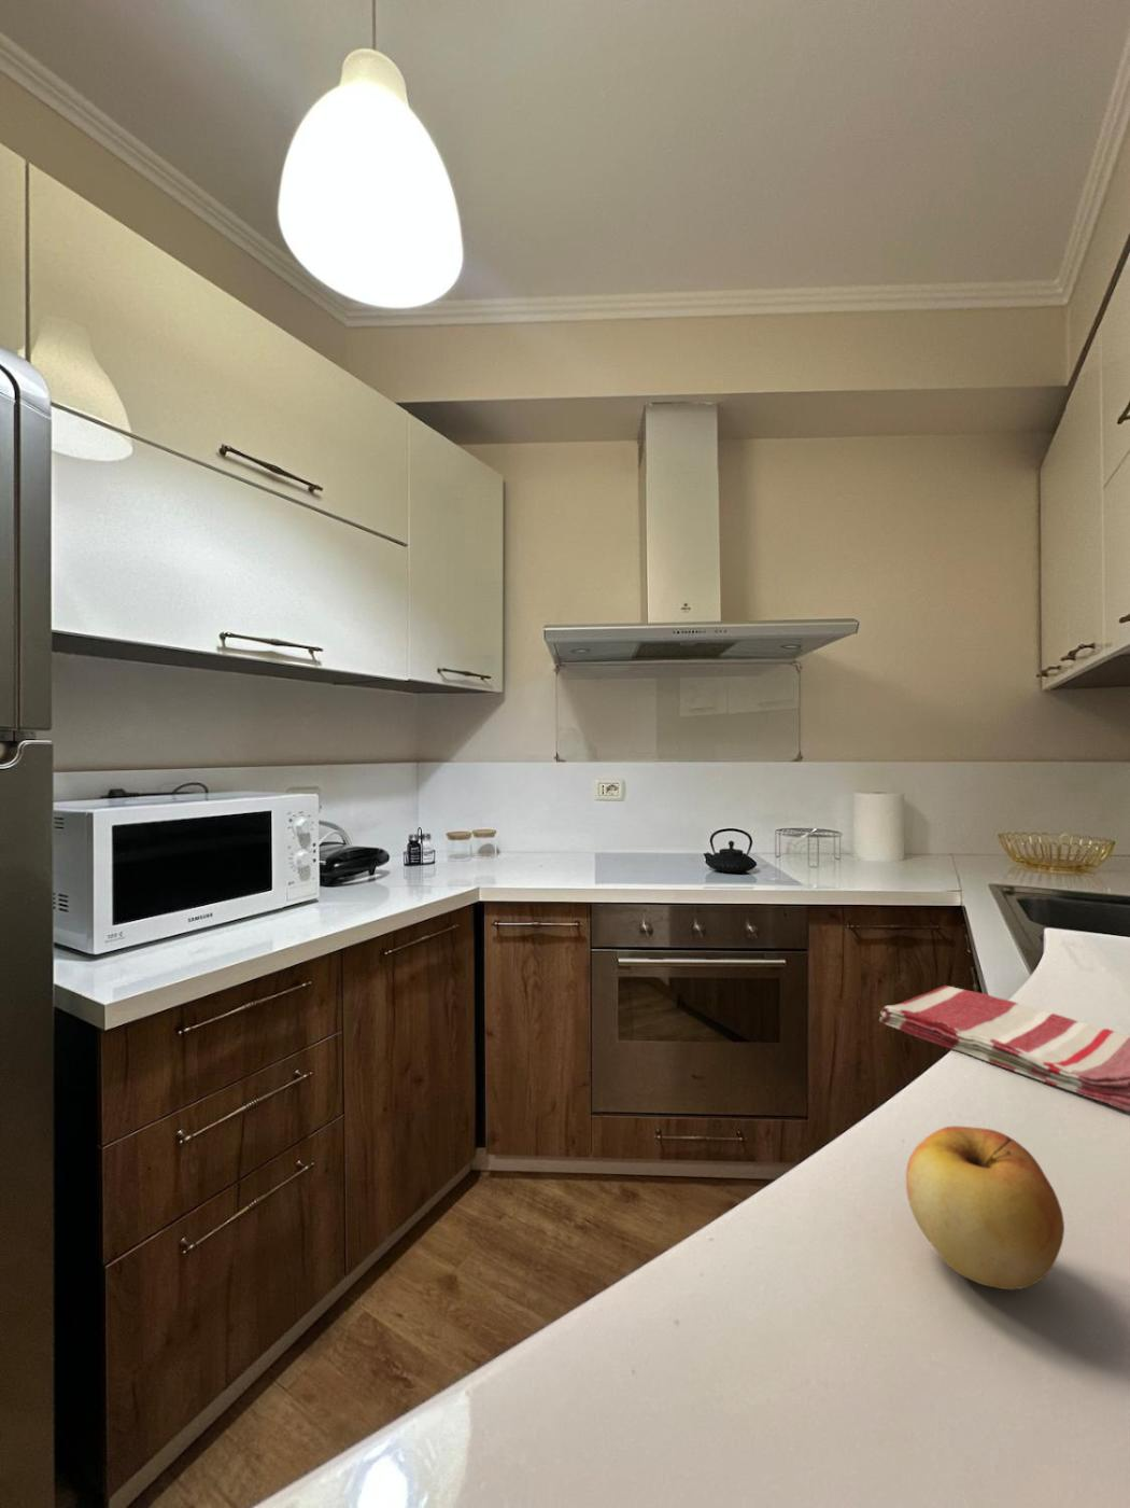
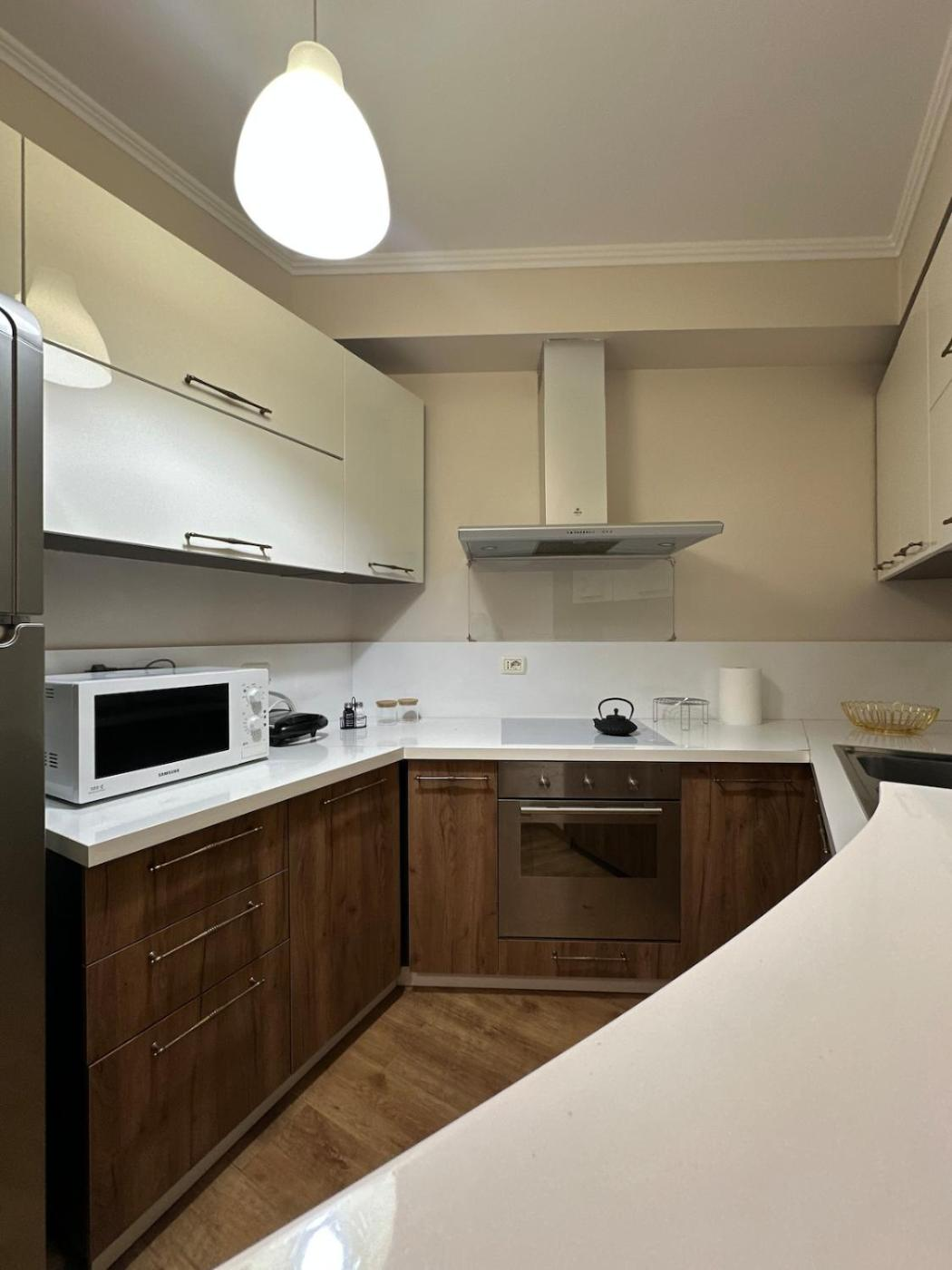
- dish towel (1022, 1029)
- apple (982, 1198)
